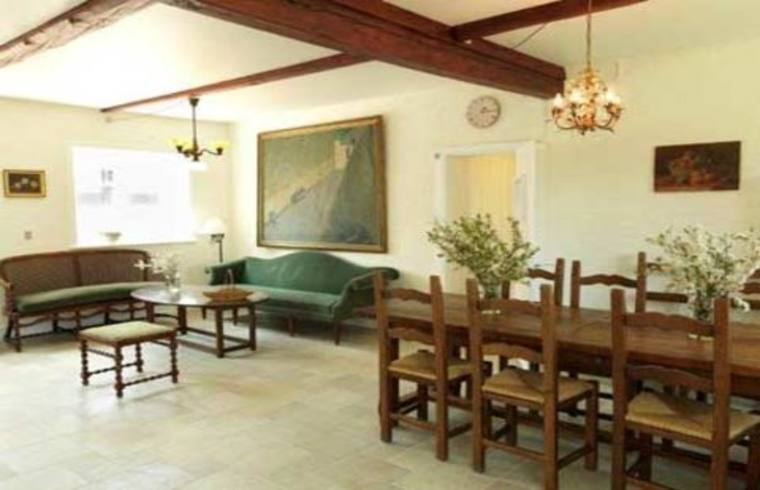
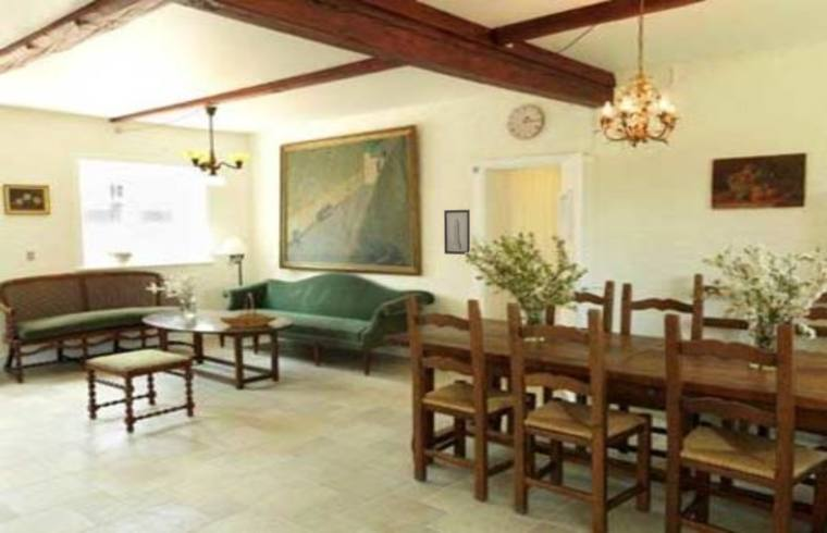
+ wall art (456, 232)
